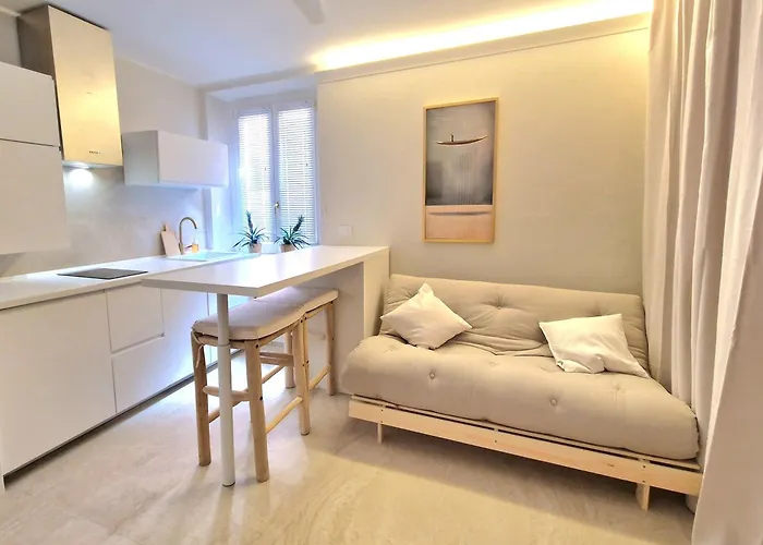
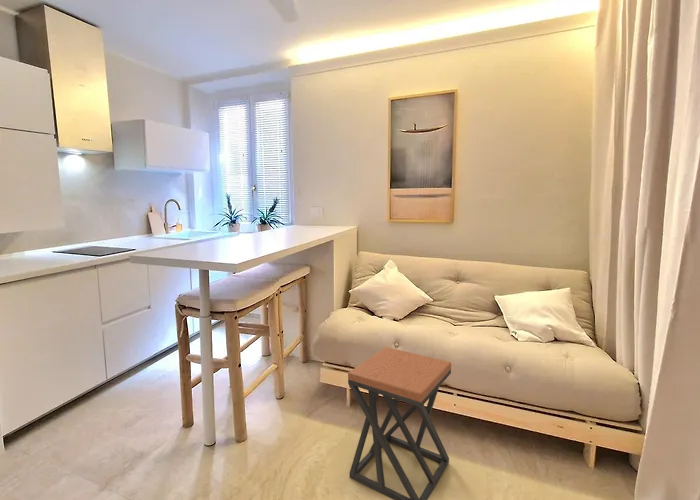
+ stool (400, 419)
